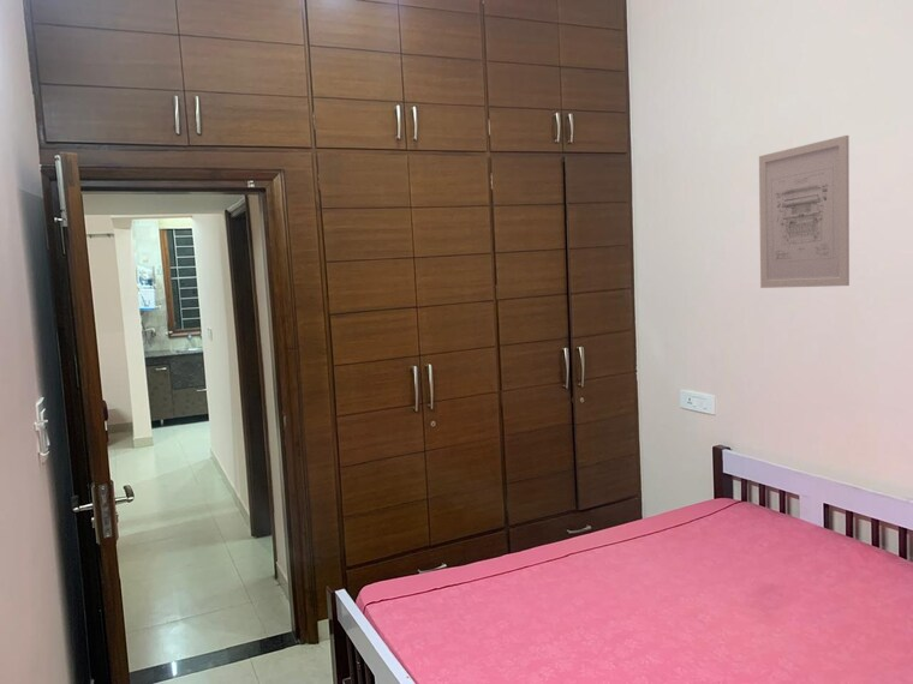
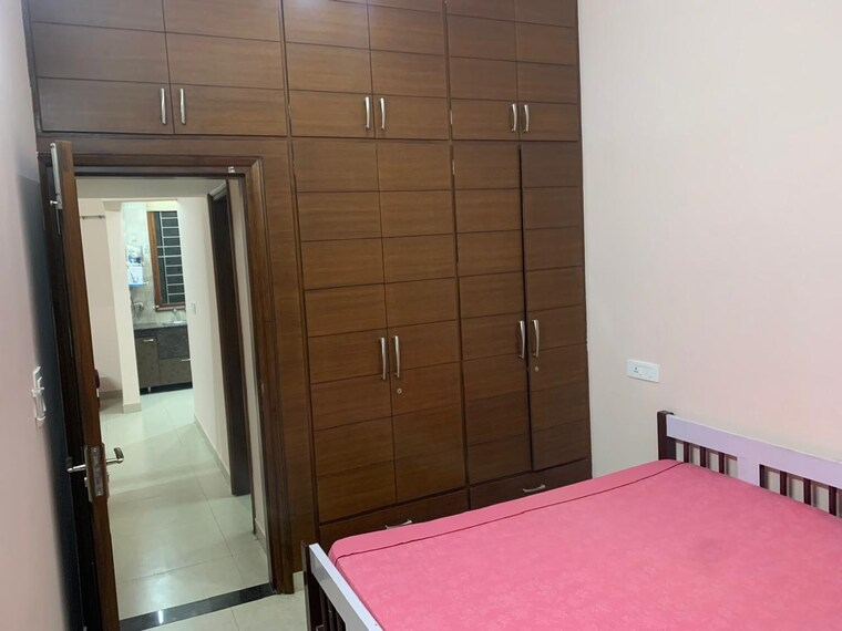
- wall art (801, 217)
